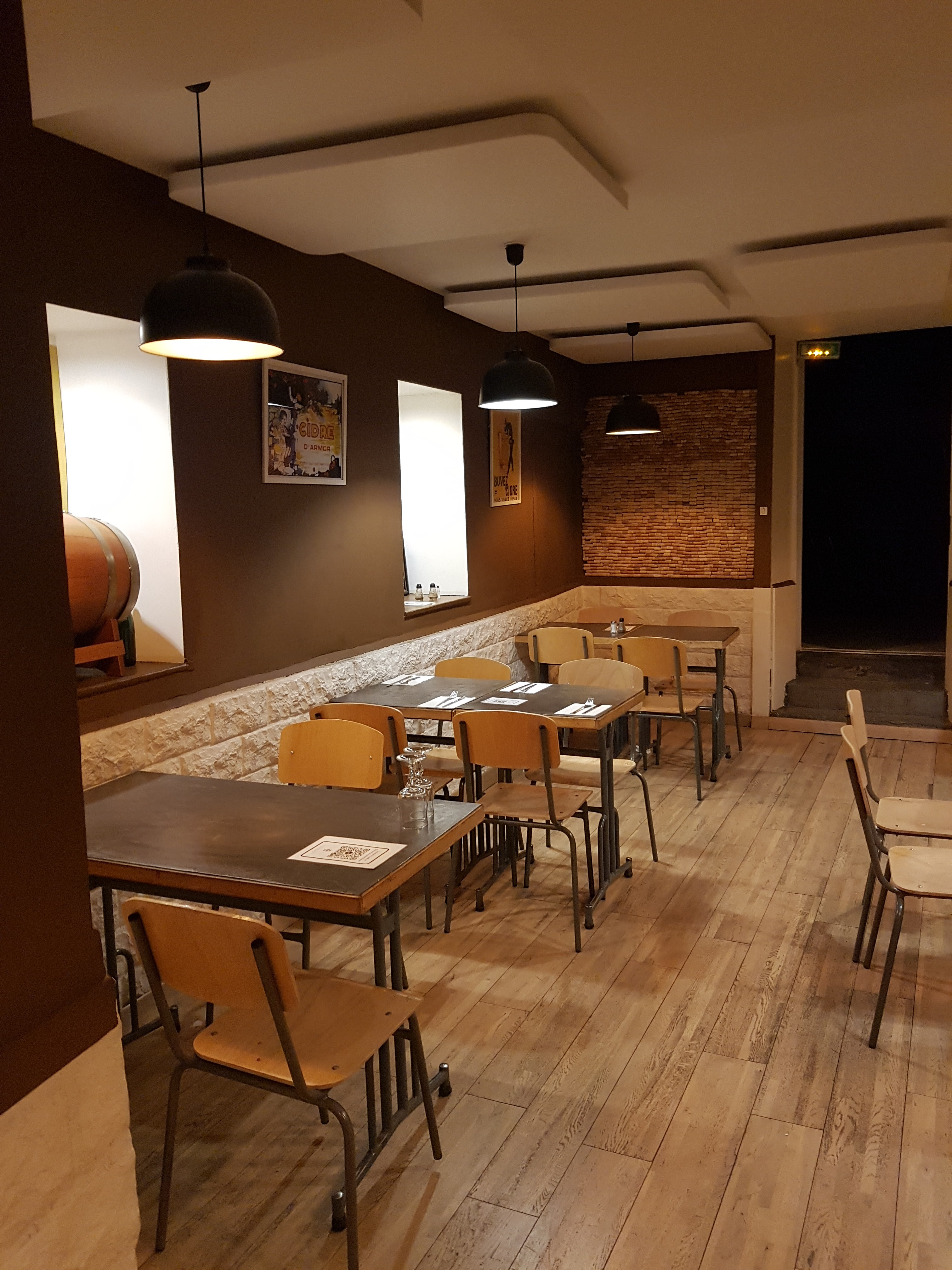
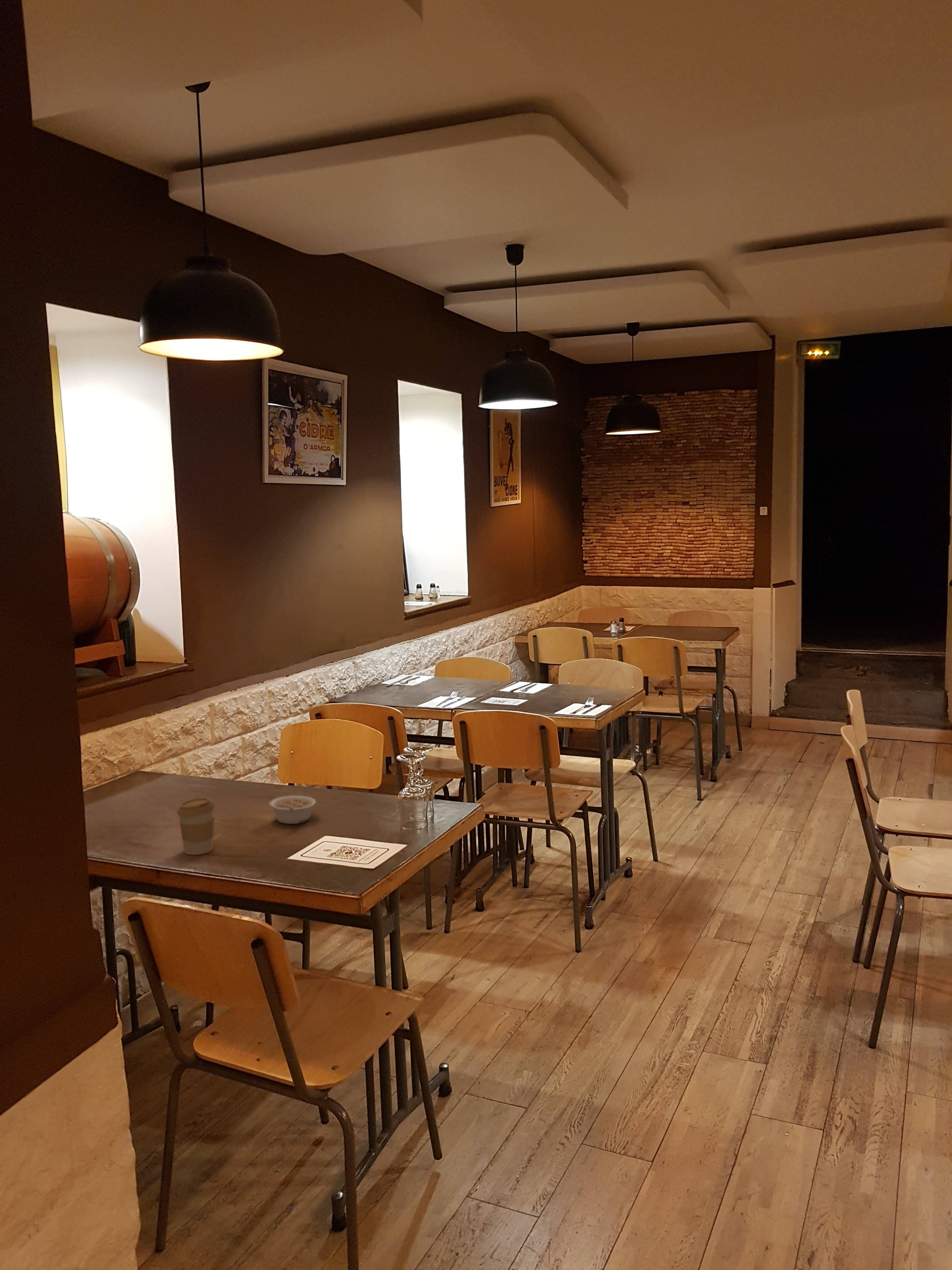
+ coffee cup (197, 825)
+ legume (294, 809)
